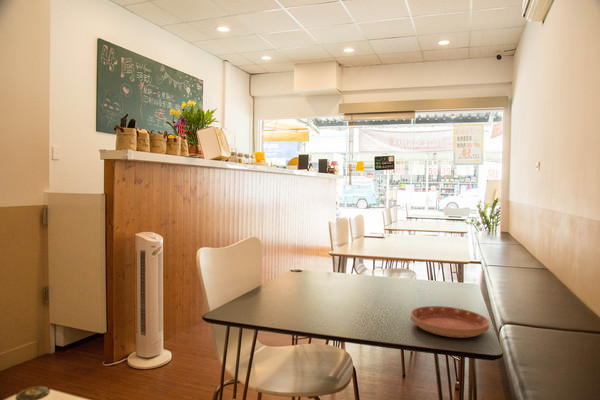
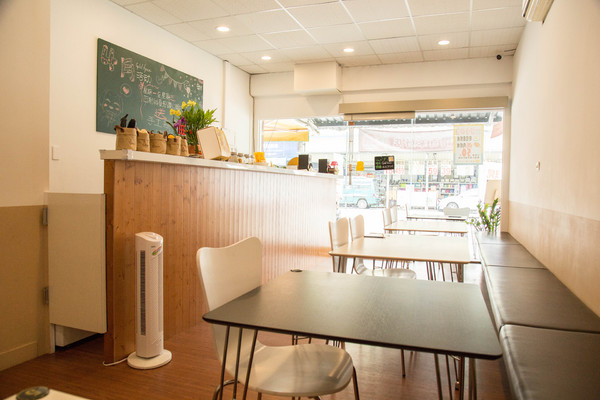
- saucer (448, 321)
